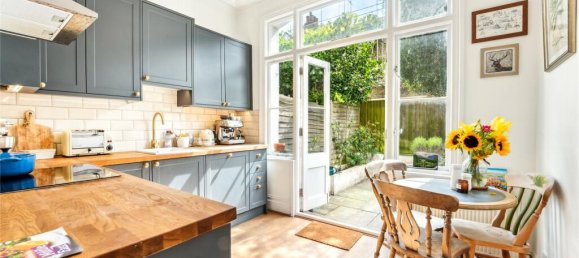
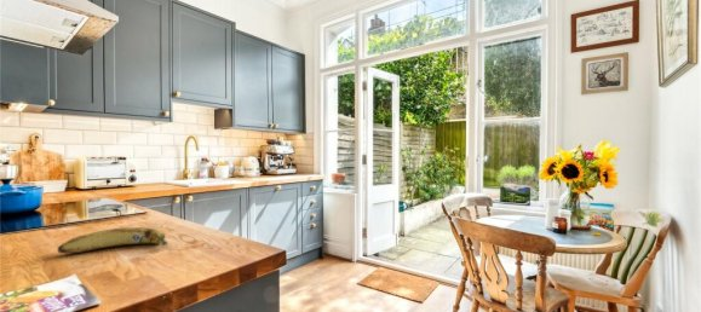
+ fruit (123, 239)
